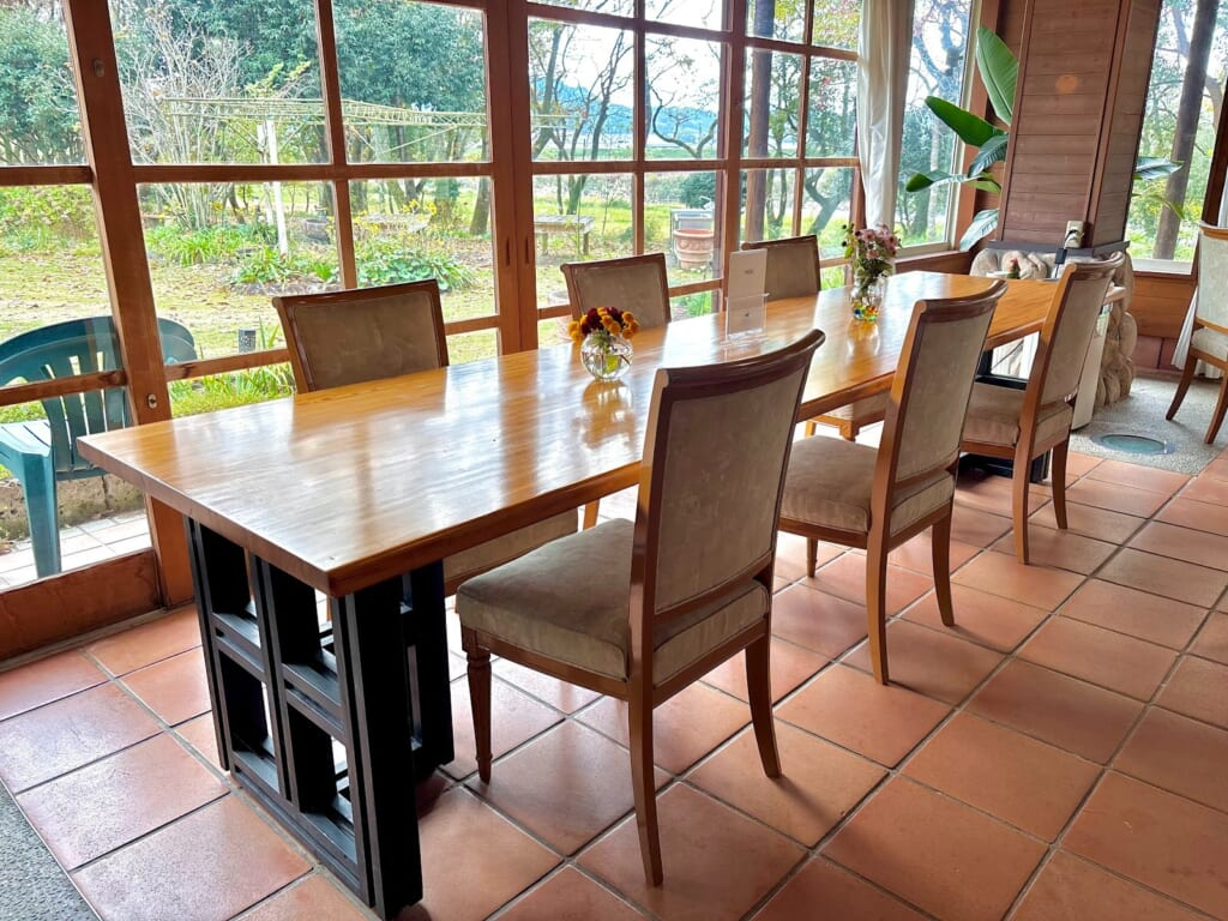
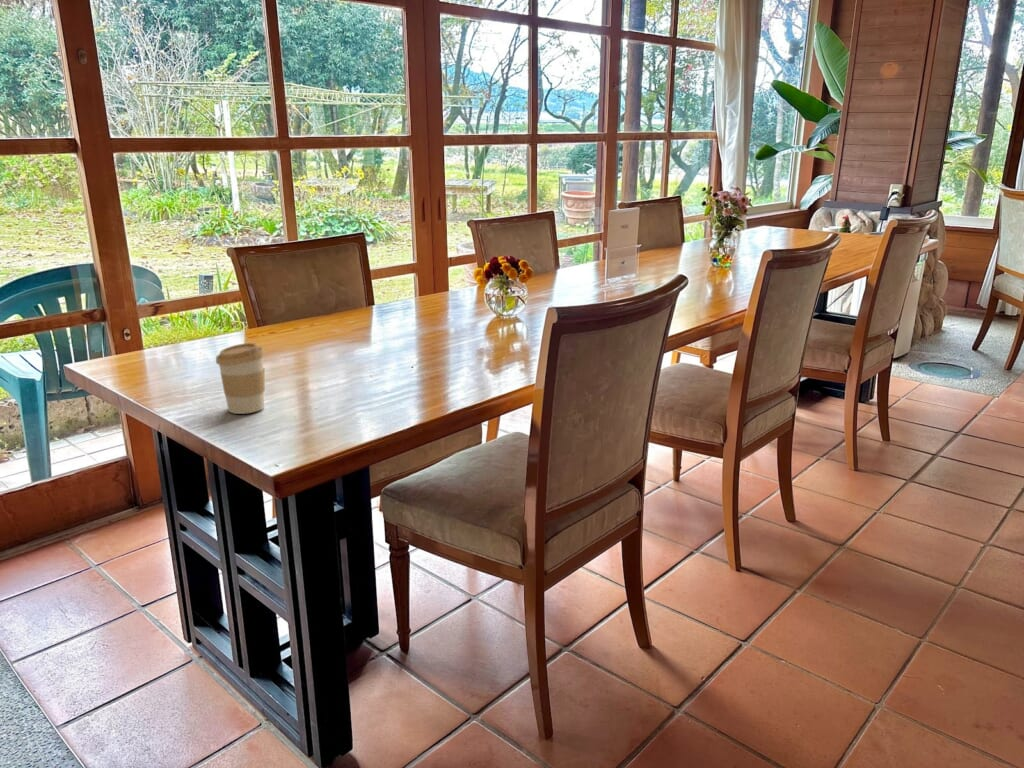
+ coffee cup (242, 377)
